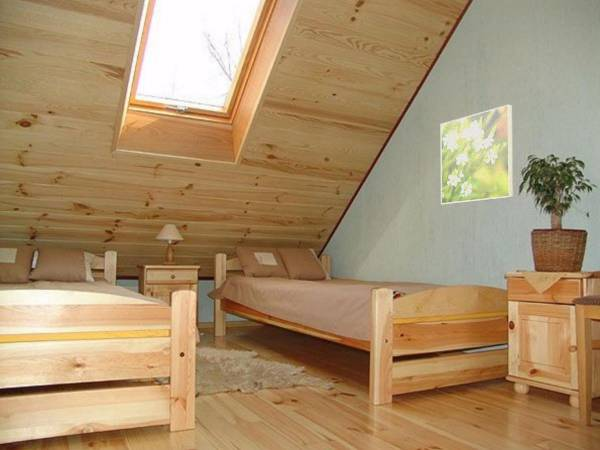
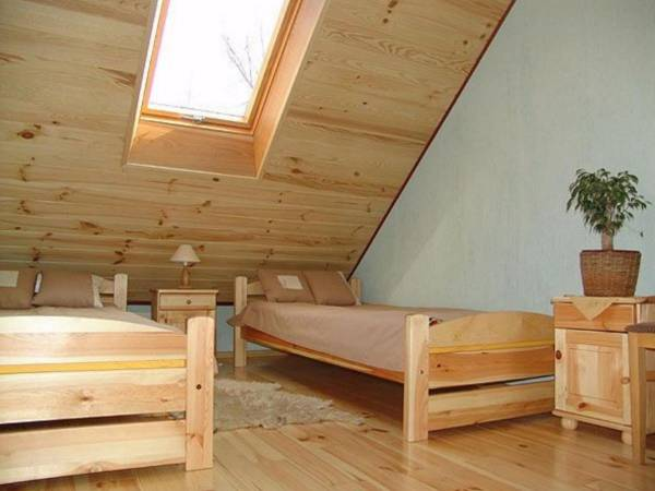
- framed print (474, 157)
